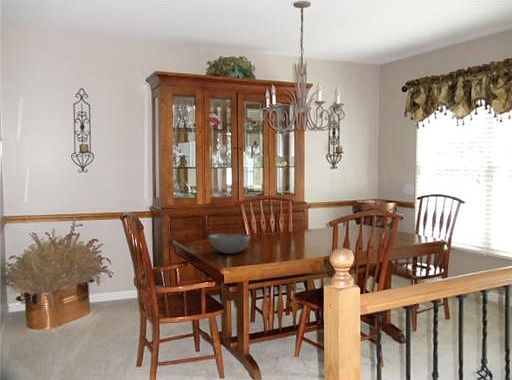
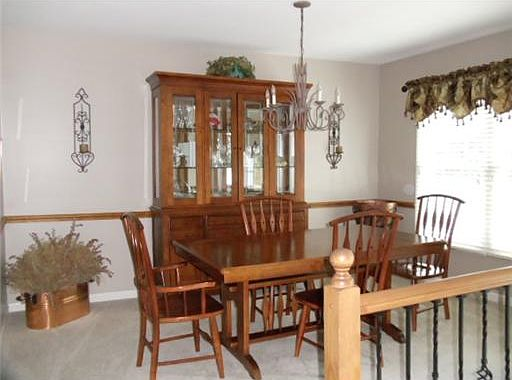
- bowl (229, 244)
